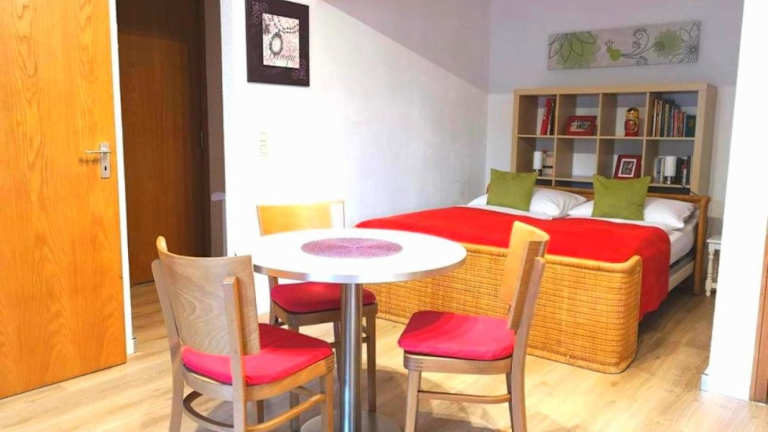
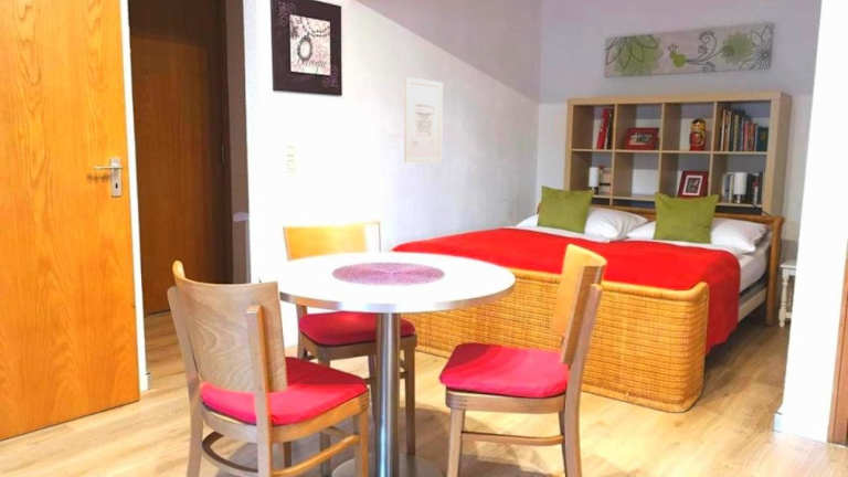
+ wall art (424, 121)
